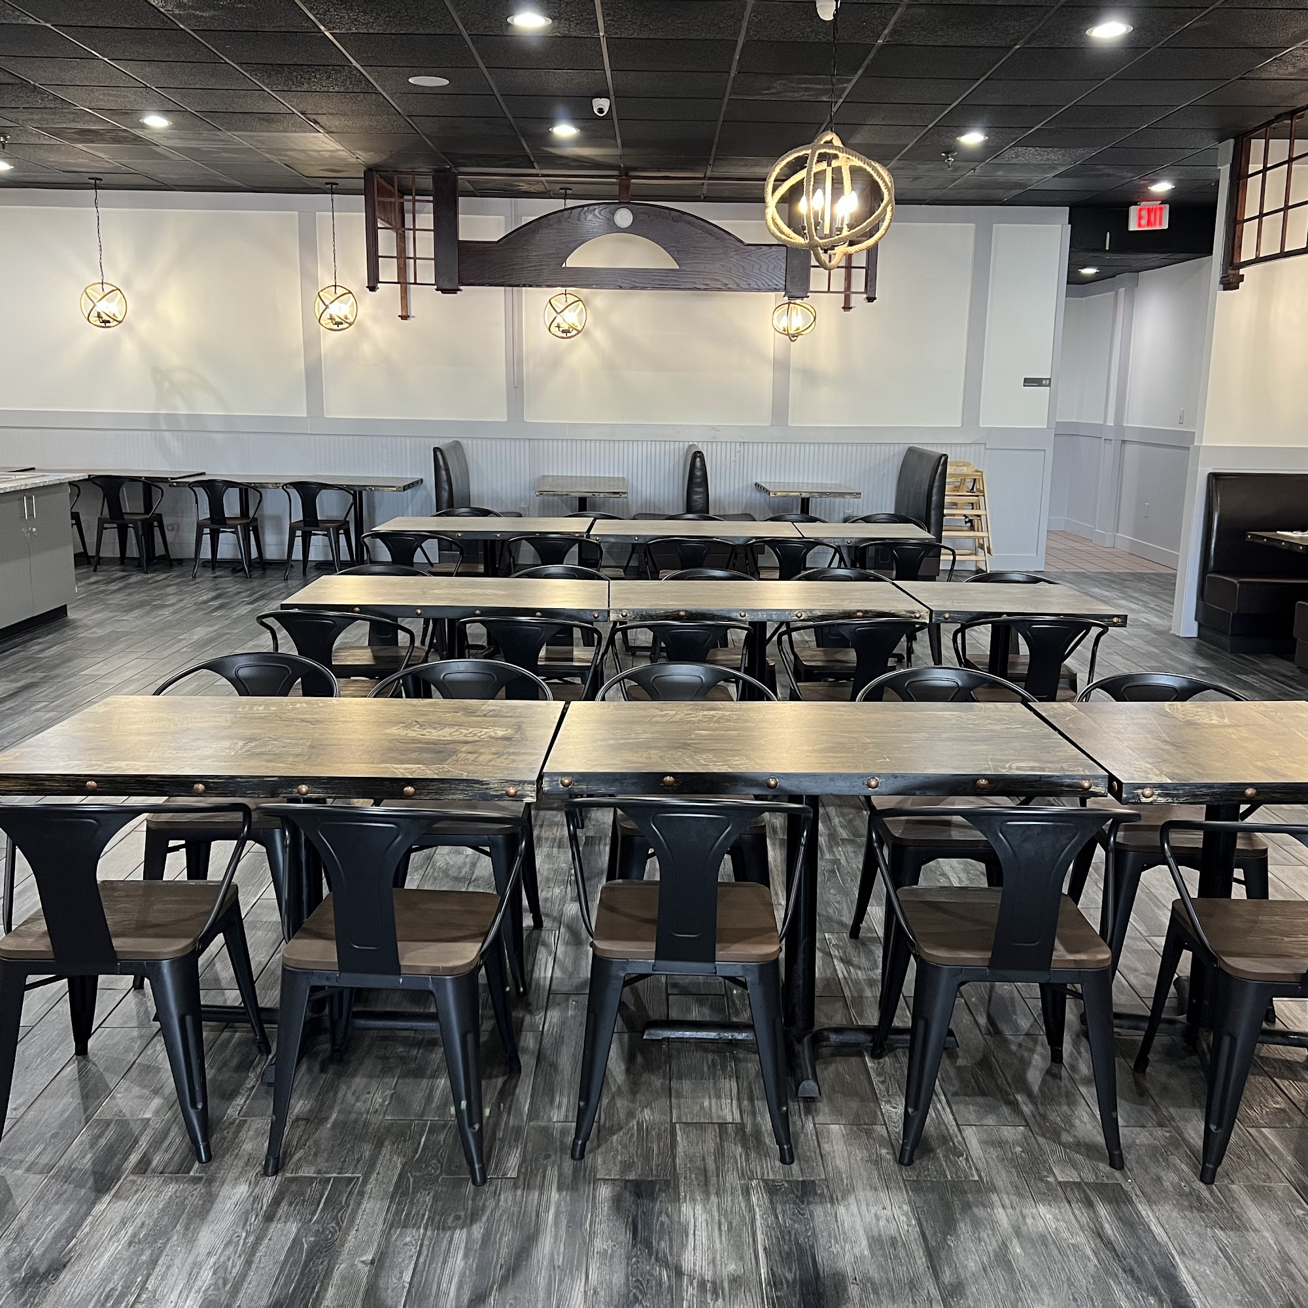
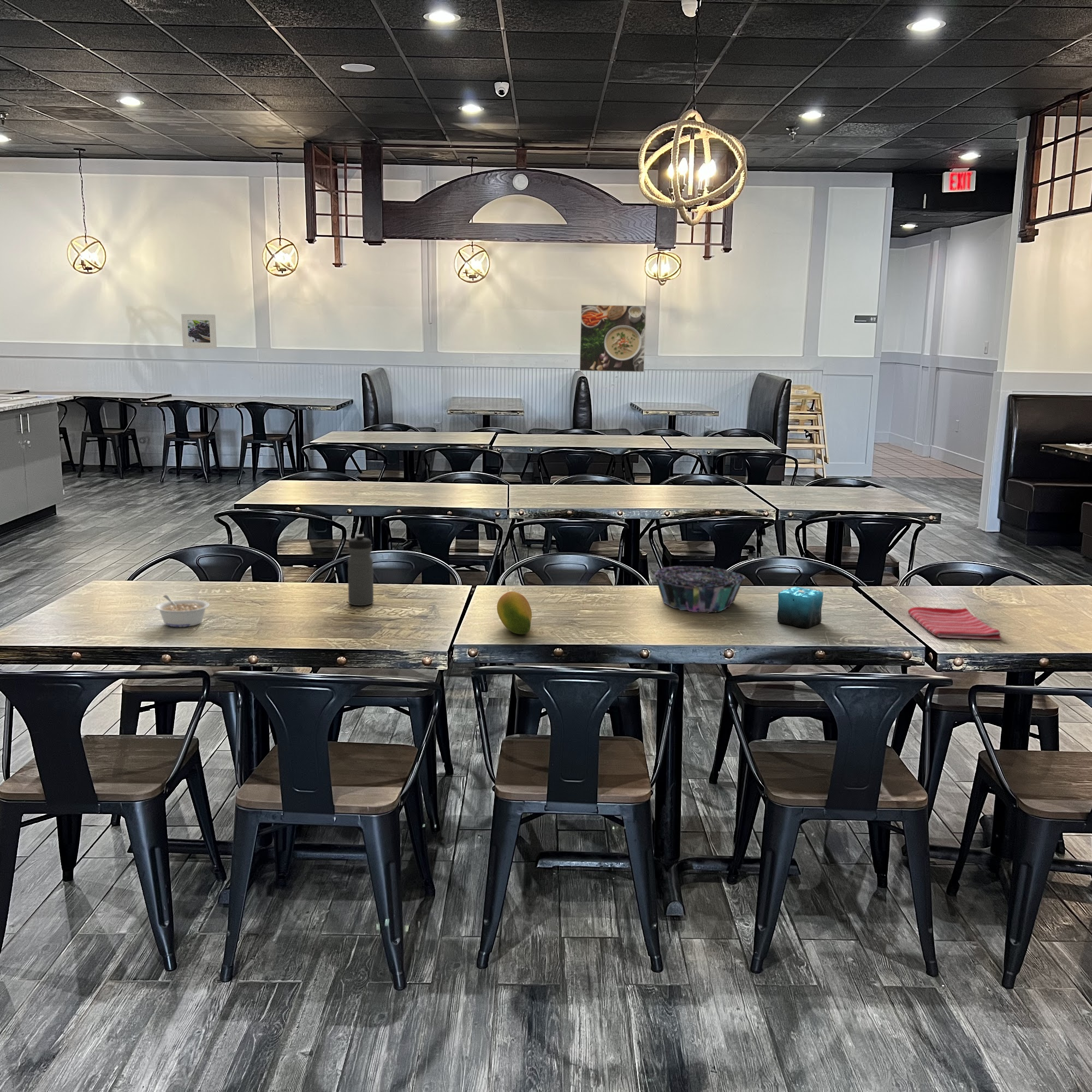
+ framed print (613, 339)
+ fruit (514, 613)
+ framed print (199, 331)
+ legume (181, 612)
+ dish towel (952, 622)
+ candle (801, 601)
+ decorative bowl (698, 590)
+ water bottle (360, 568)
